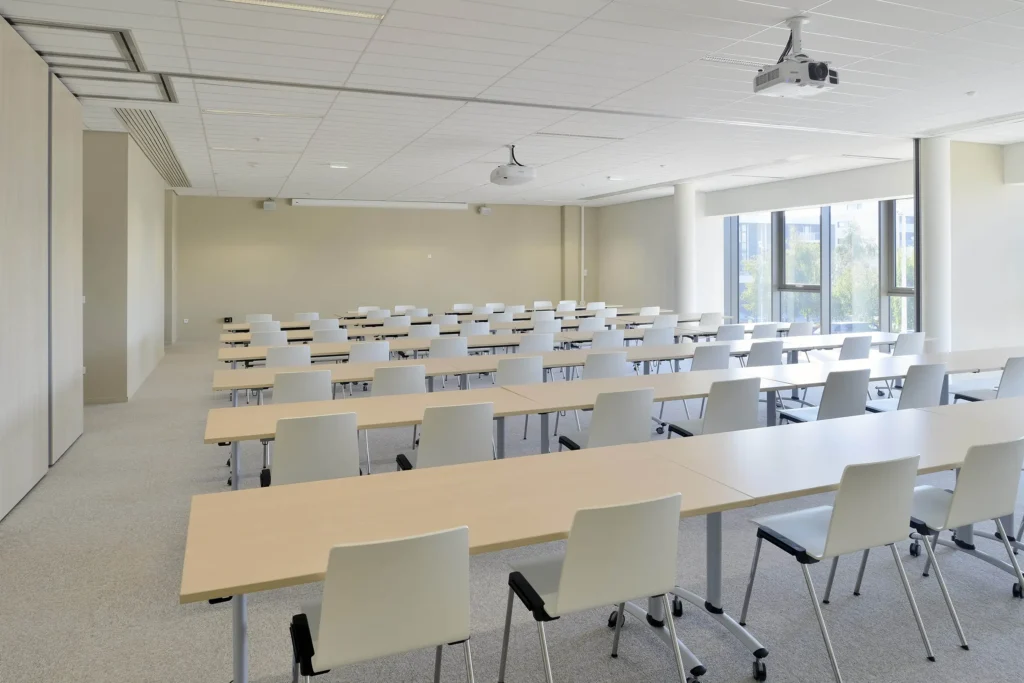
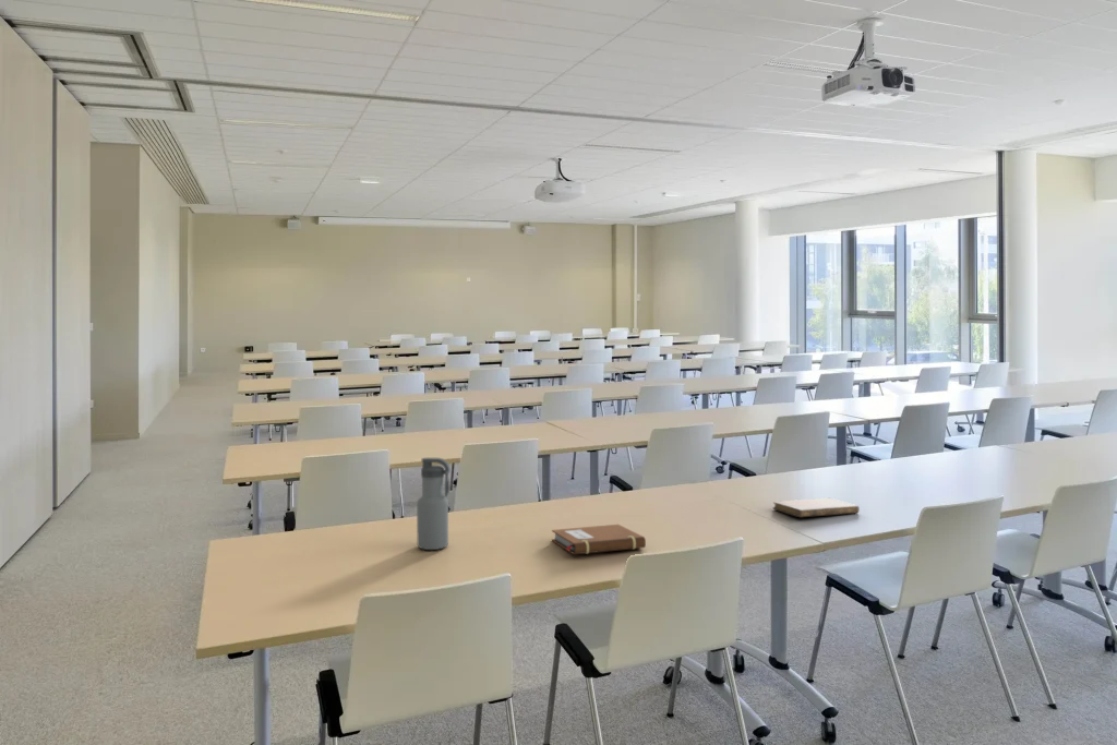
+ notebook (815, 507)
+ notebook (596, 539)
+ water bottle (433, 502)
